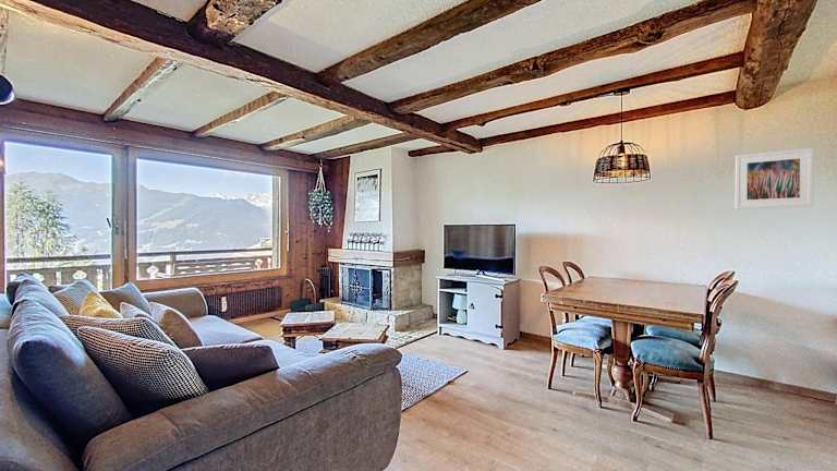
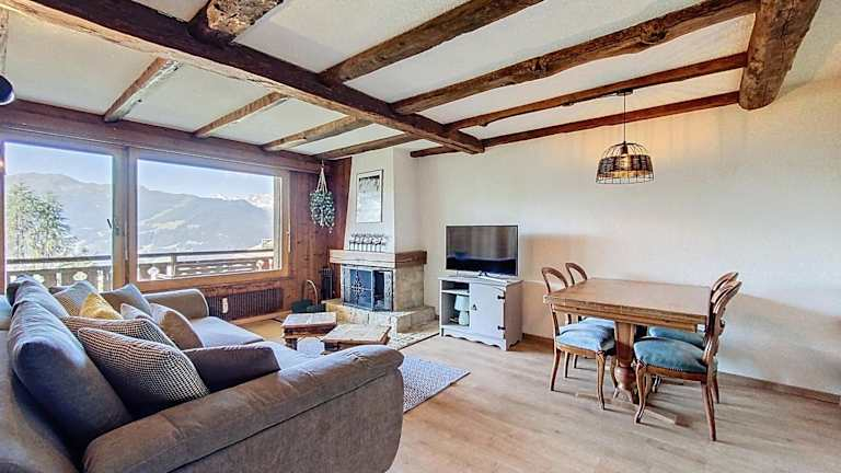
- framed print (772, 180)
